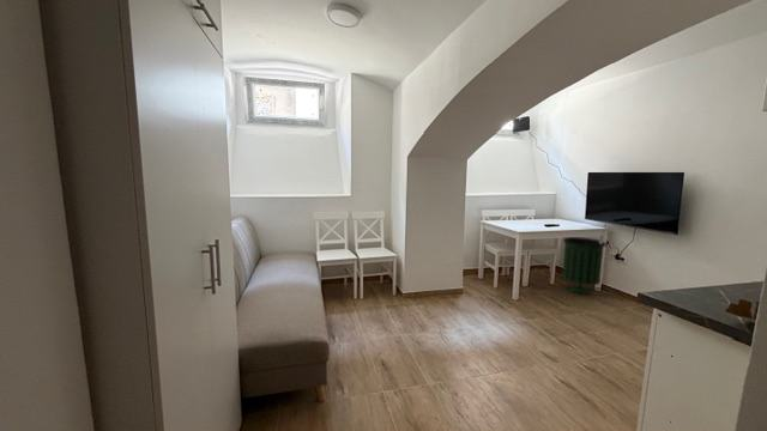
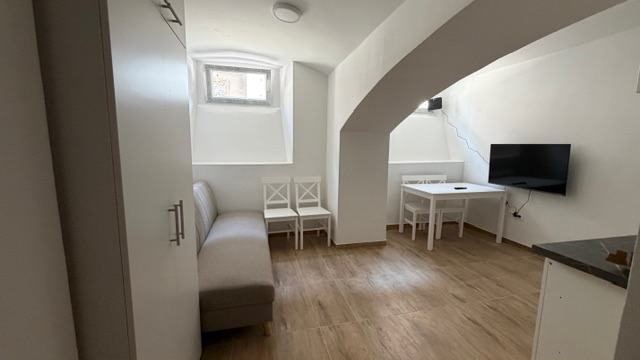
- trash can (581, 266)
